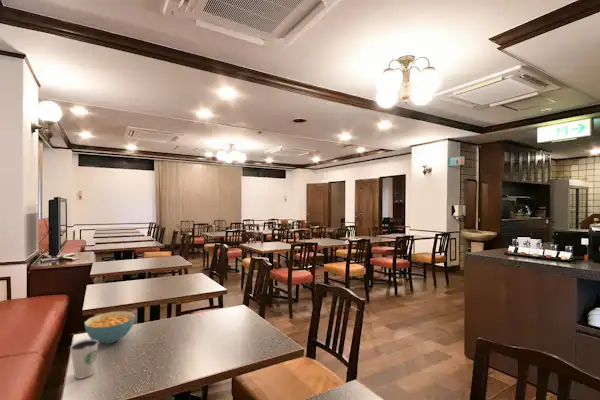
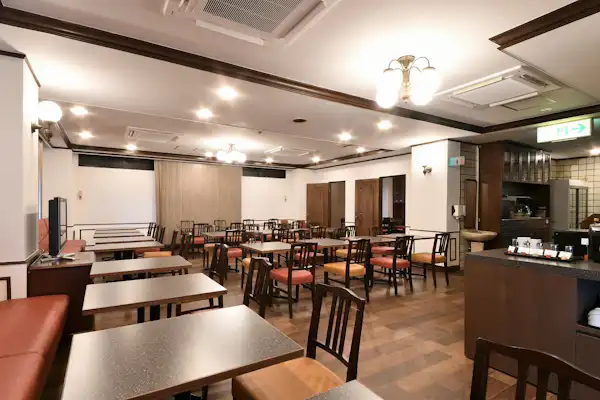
- cereal bowl (110, 329)
- dixie cup (84, 359)
